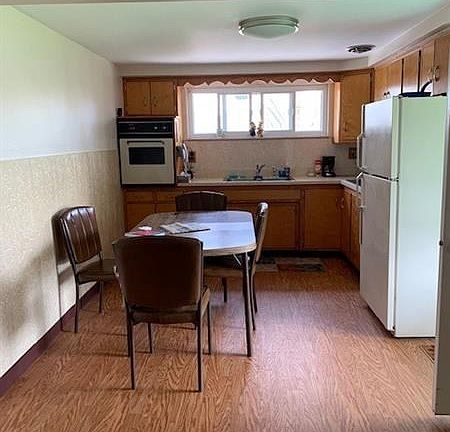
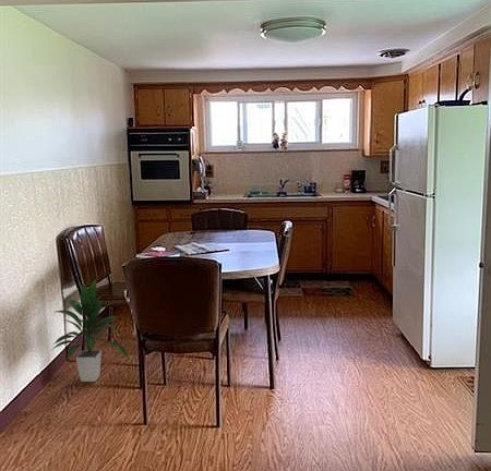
+ indoor plant (89, 331)
